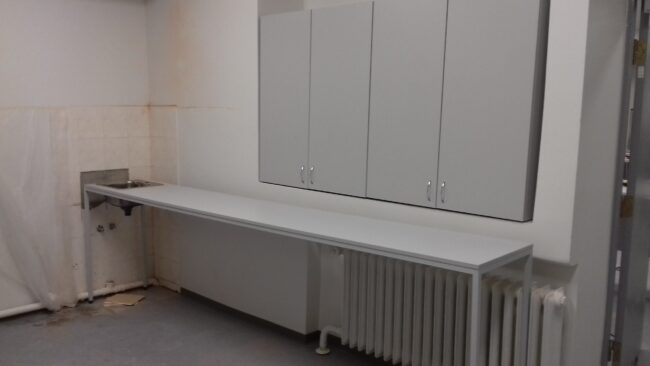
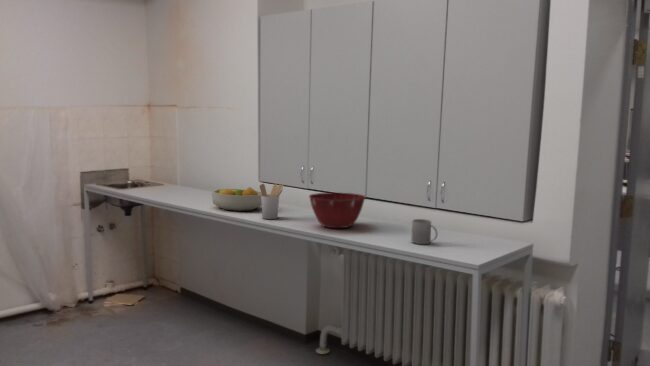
+ mixing bowl (336, 210)
+ utensil holder (272, 200)
+ mug (424, 232)
+ fruit bowl (237, 196)
